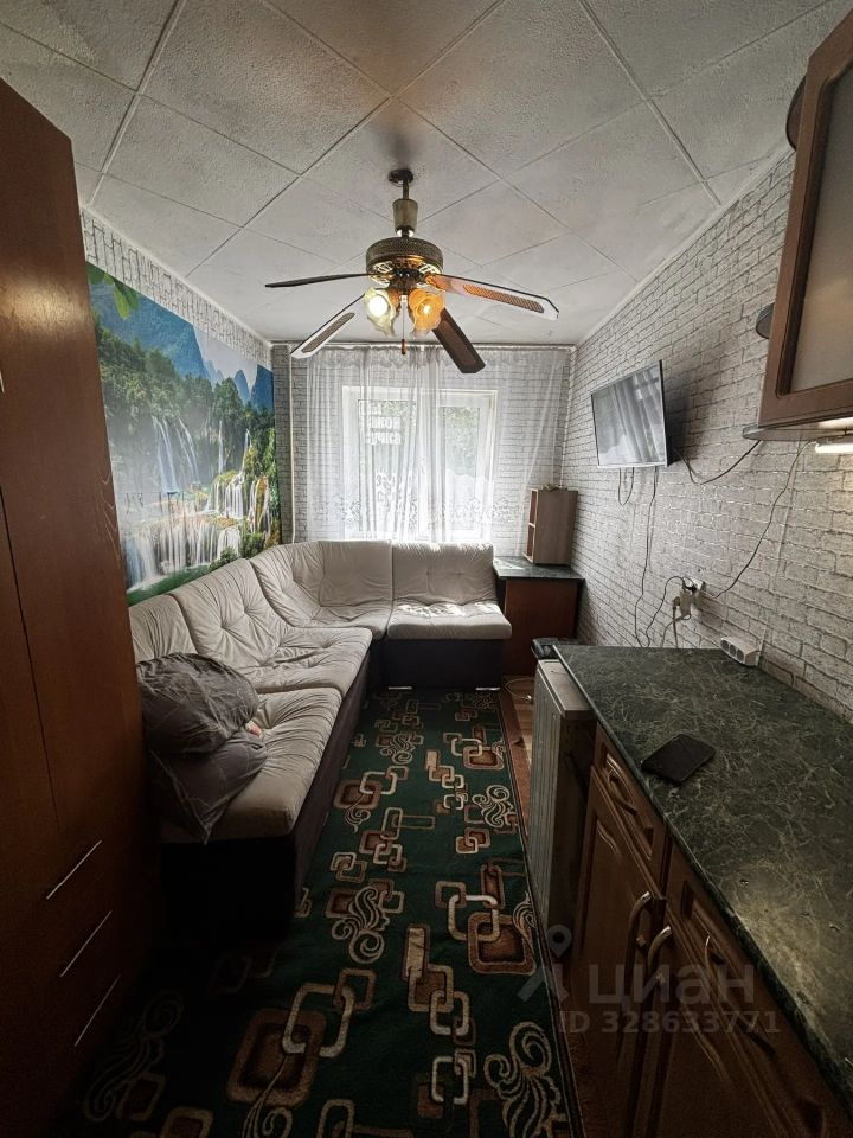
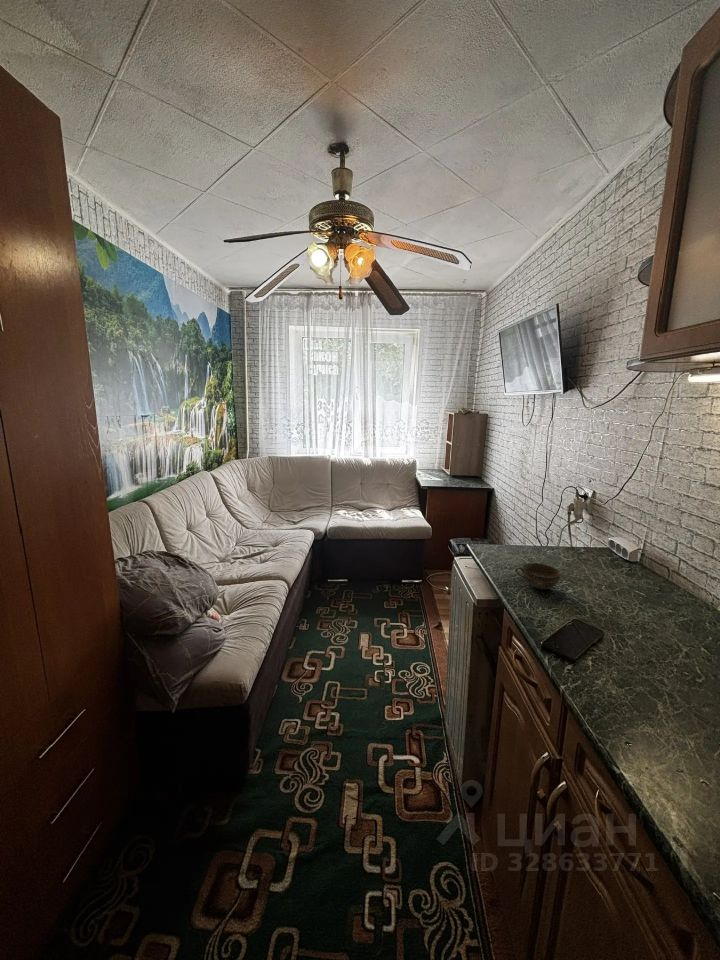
+ cup (536, 577)
